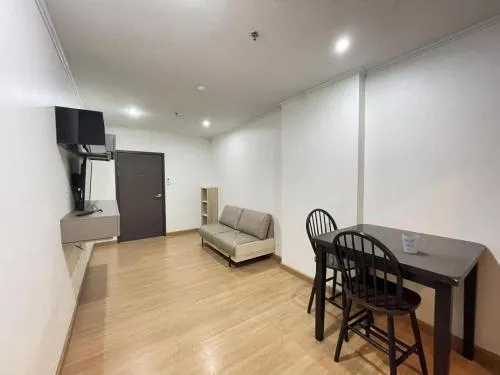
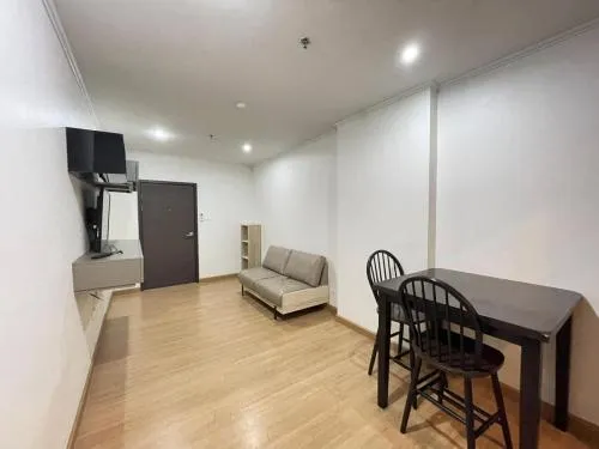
- mug (413, 243)
